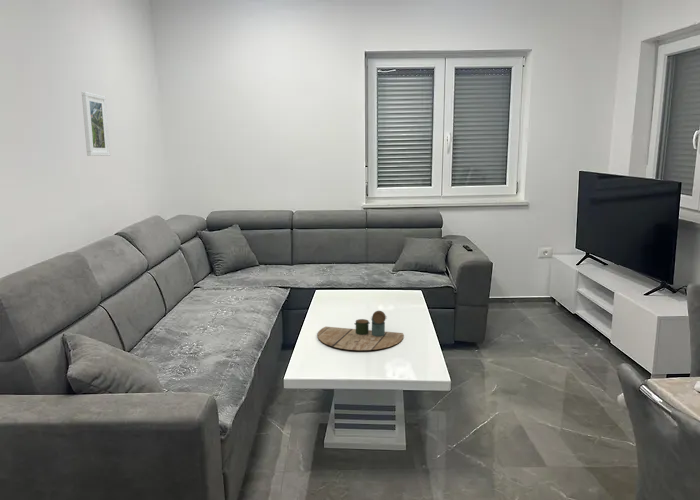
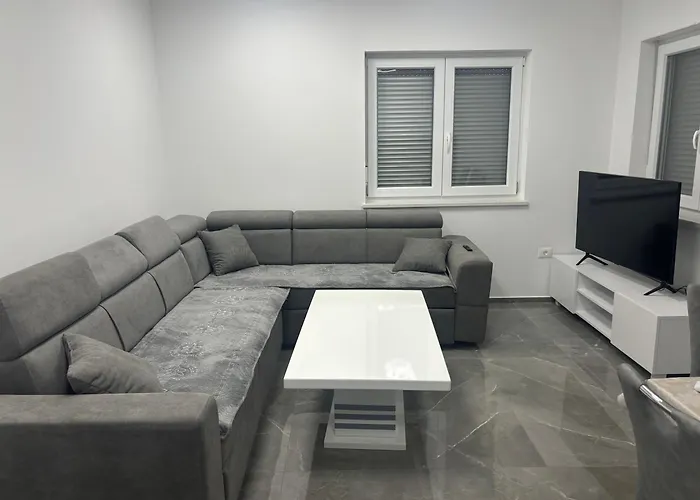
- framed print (96, 125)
- decorative tray (360, 321)
